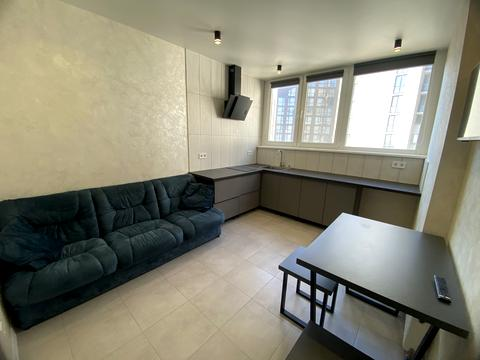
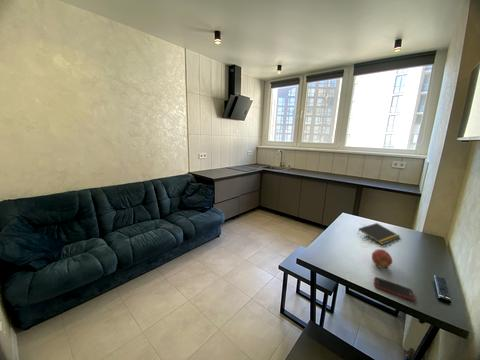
+ cell phone (393, 288)
+ notepad (379, 232)
+ fruit (382, 257)
